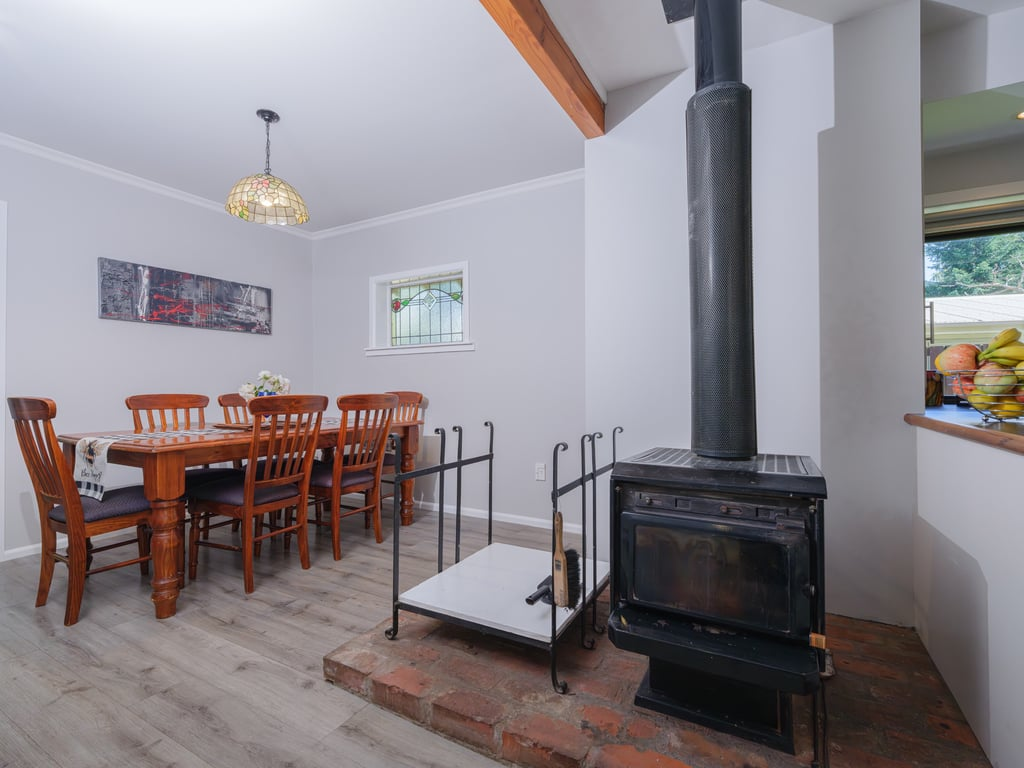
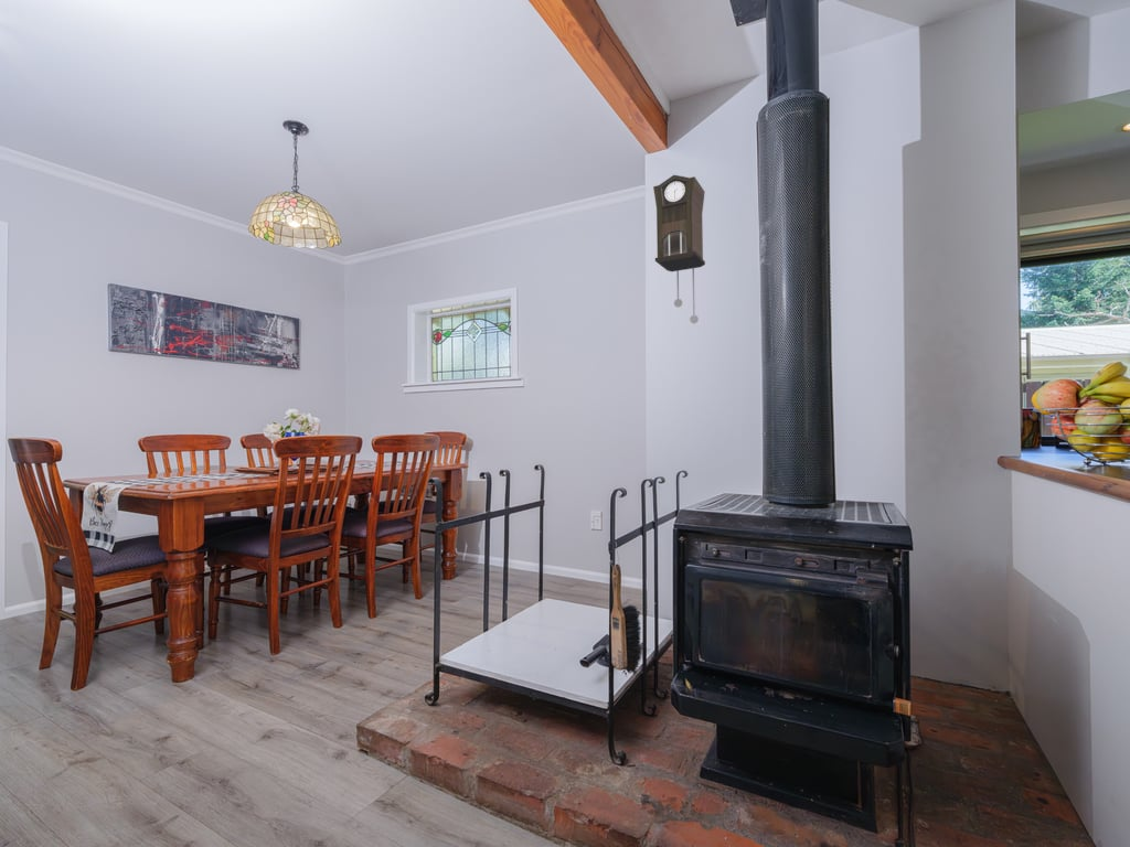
+ pendulum clock (680, 251)
